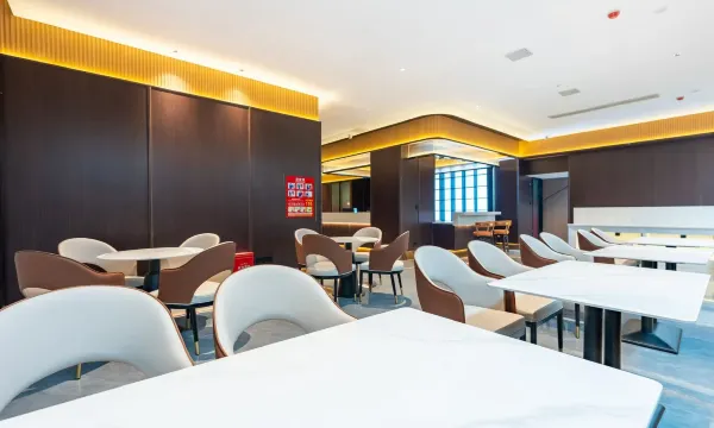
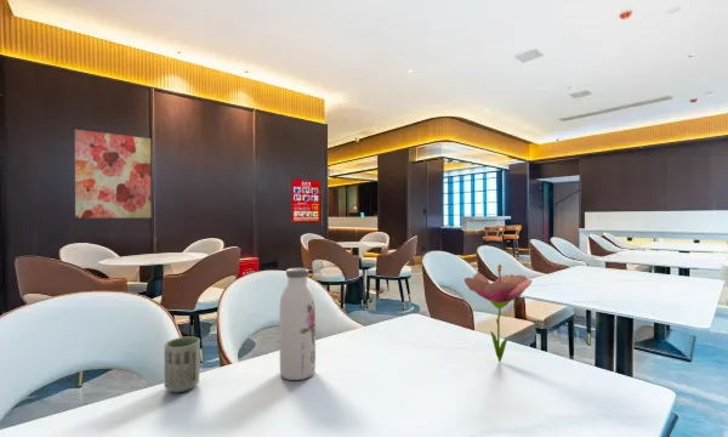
+ wall art (114, 176)
+ water bottle (297, 320)
+ cup (182, 364)
+ flower (499, 312)
